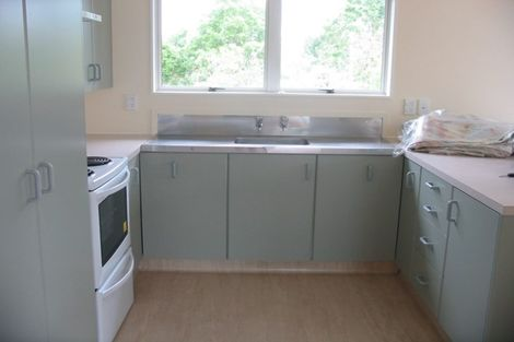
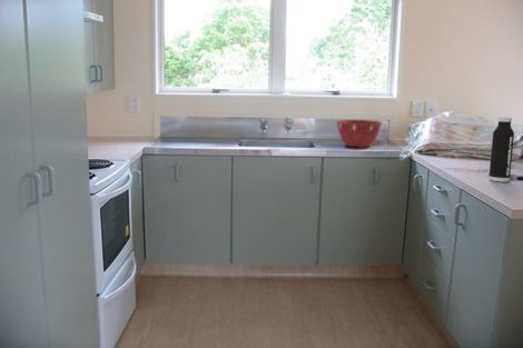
+ water bottle (502, 149)
+ mixing bowl (358, 133)
